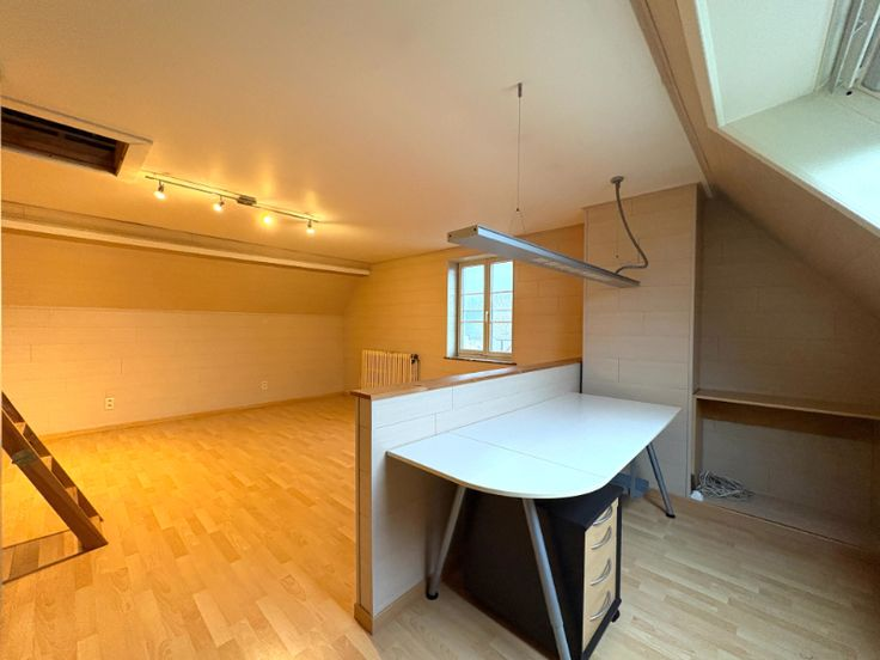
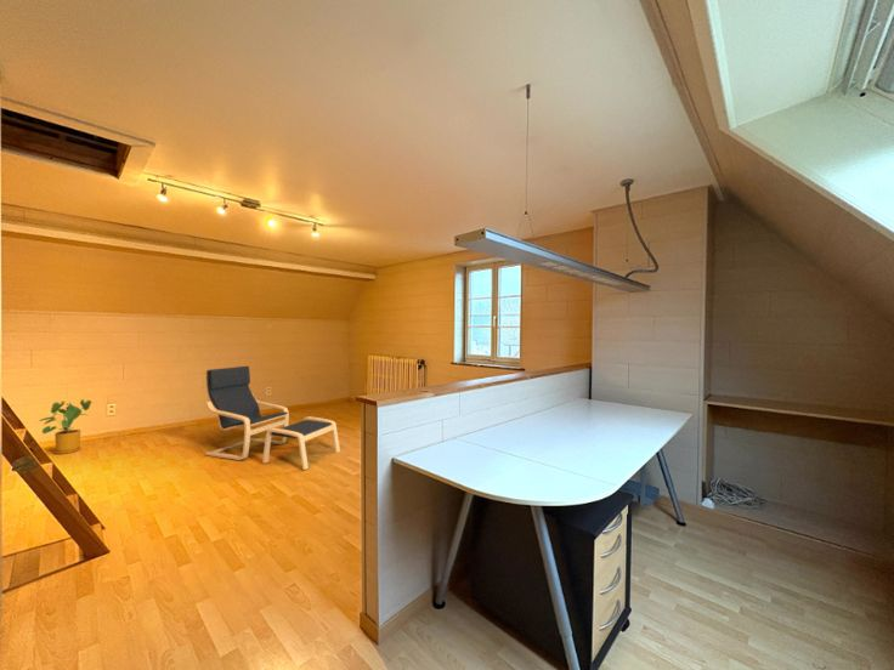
+ house plant (66, 426)
+ lounge chair (271, 414)
